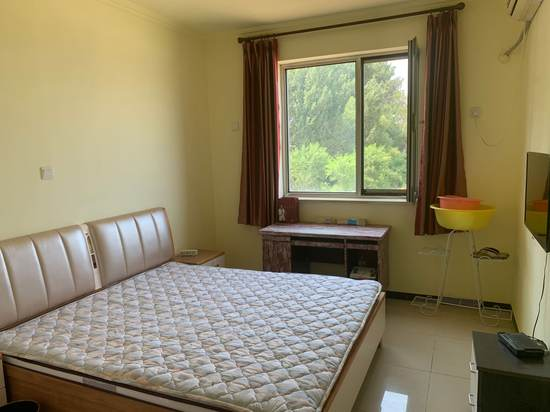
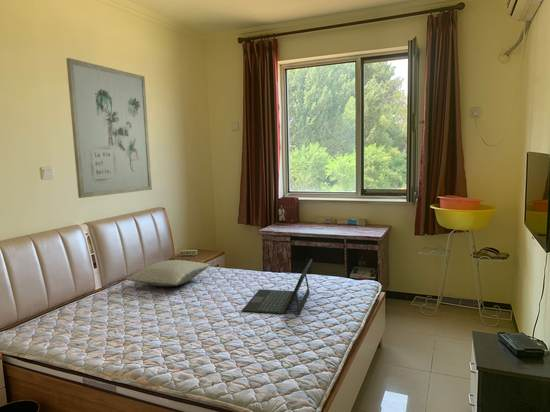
+ laptop (279, 290)
+ wall art (114, 131)
+ pillow (168, 272)
